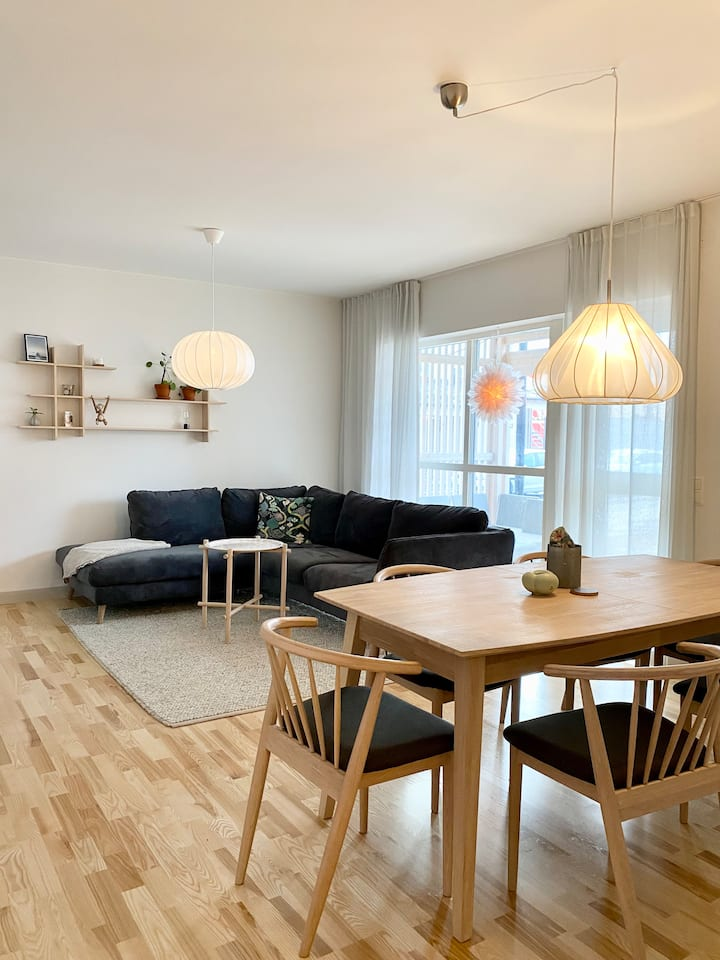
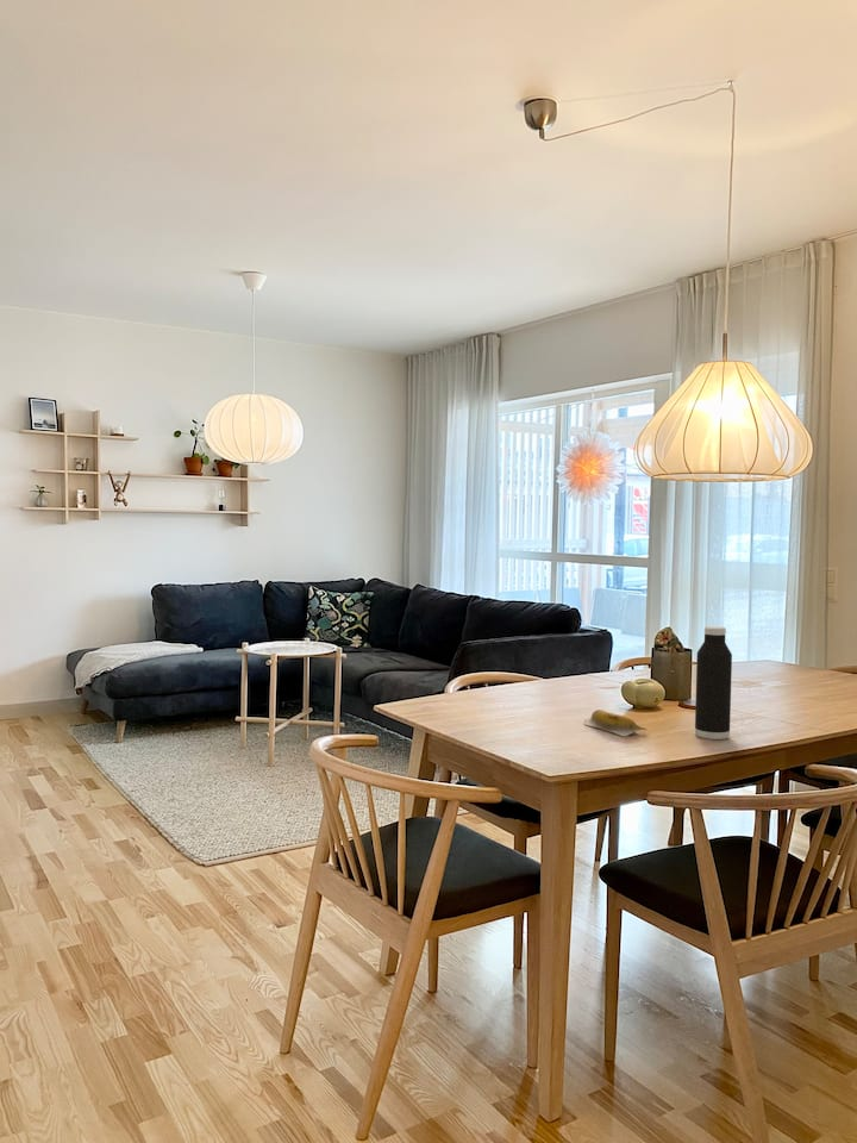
+ water bottle (713, 681)
+ banana (614, 719)
